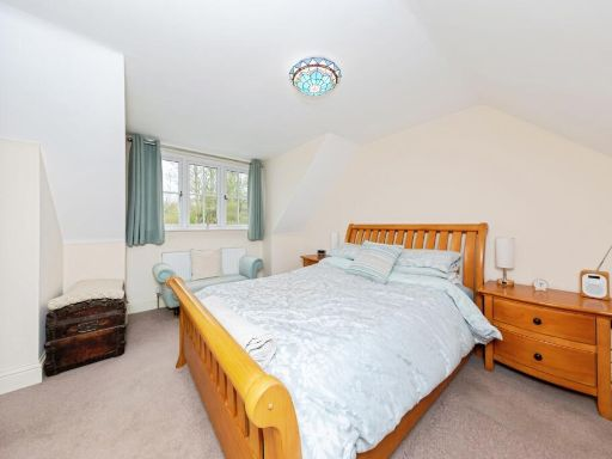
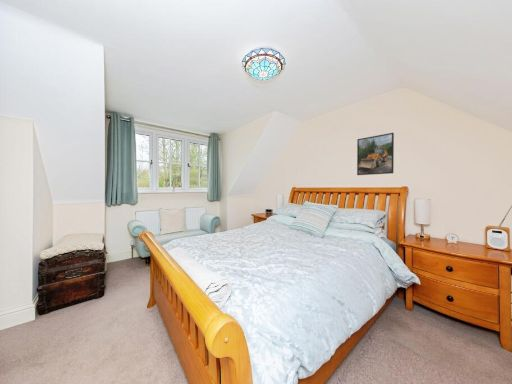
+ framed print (374, 155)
